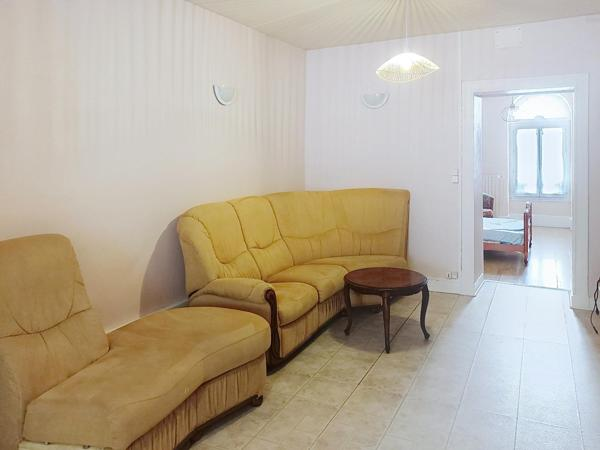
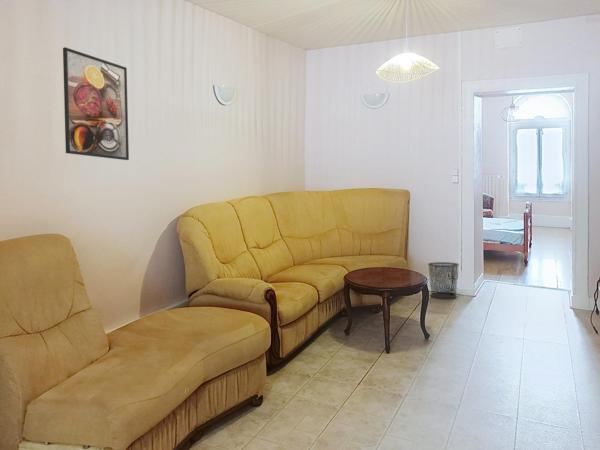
+ waste bin (443, 279)
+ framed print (98, 107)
